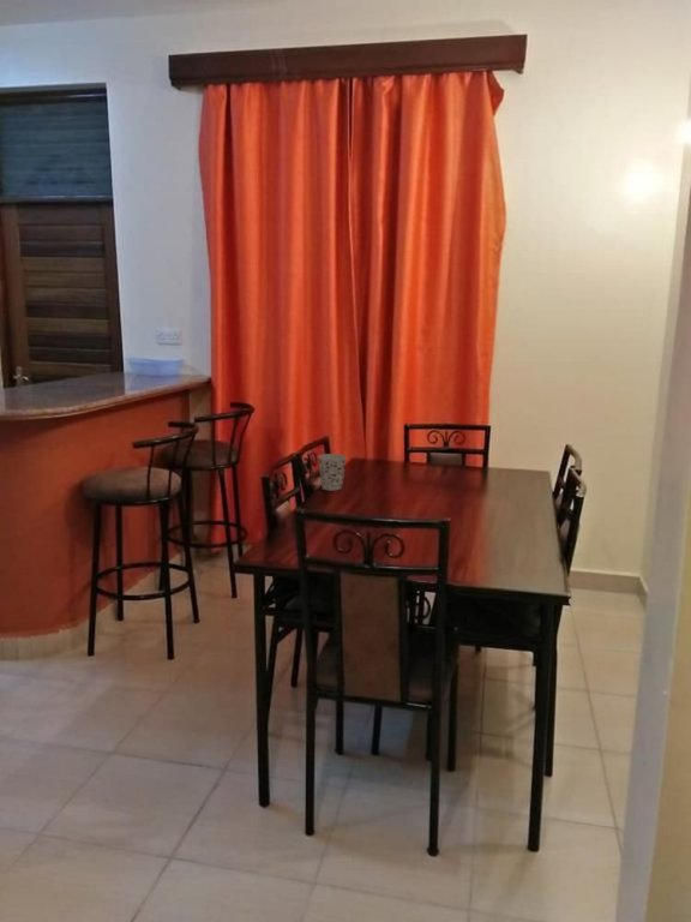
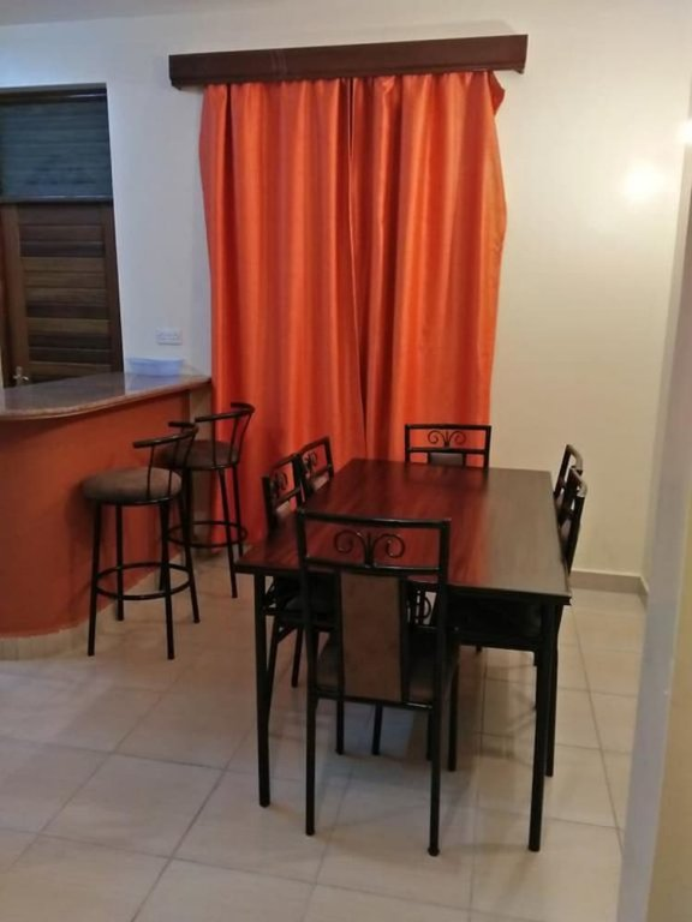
- cup (331, 472)
